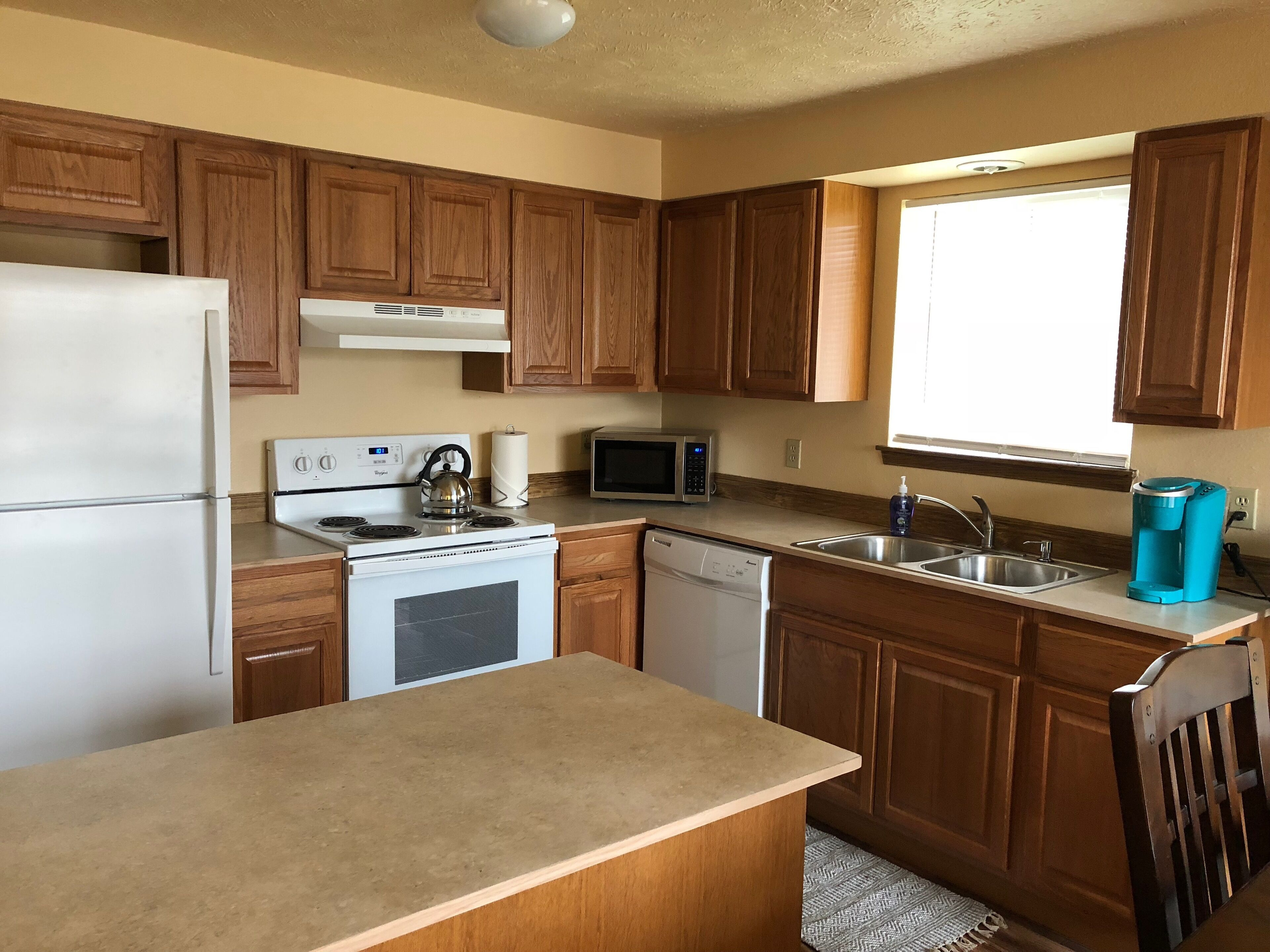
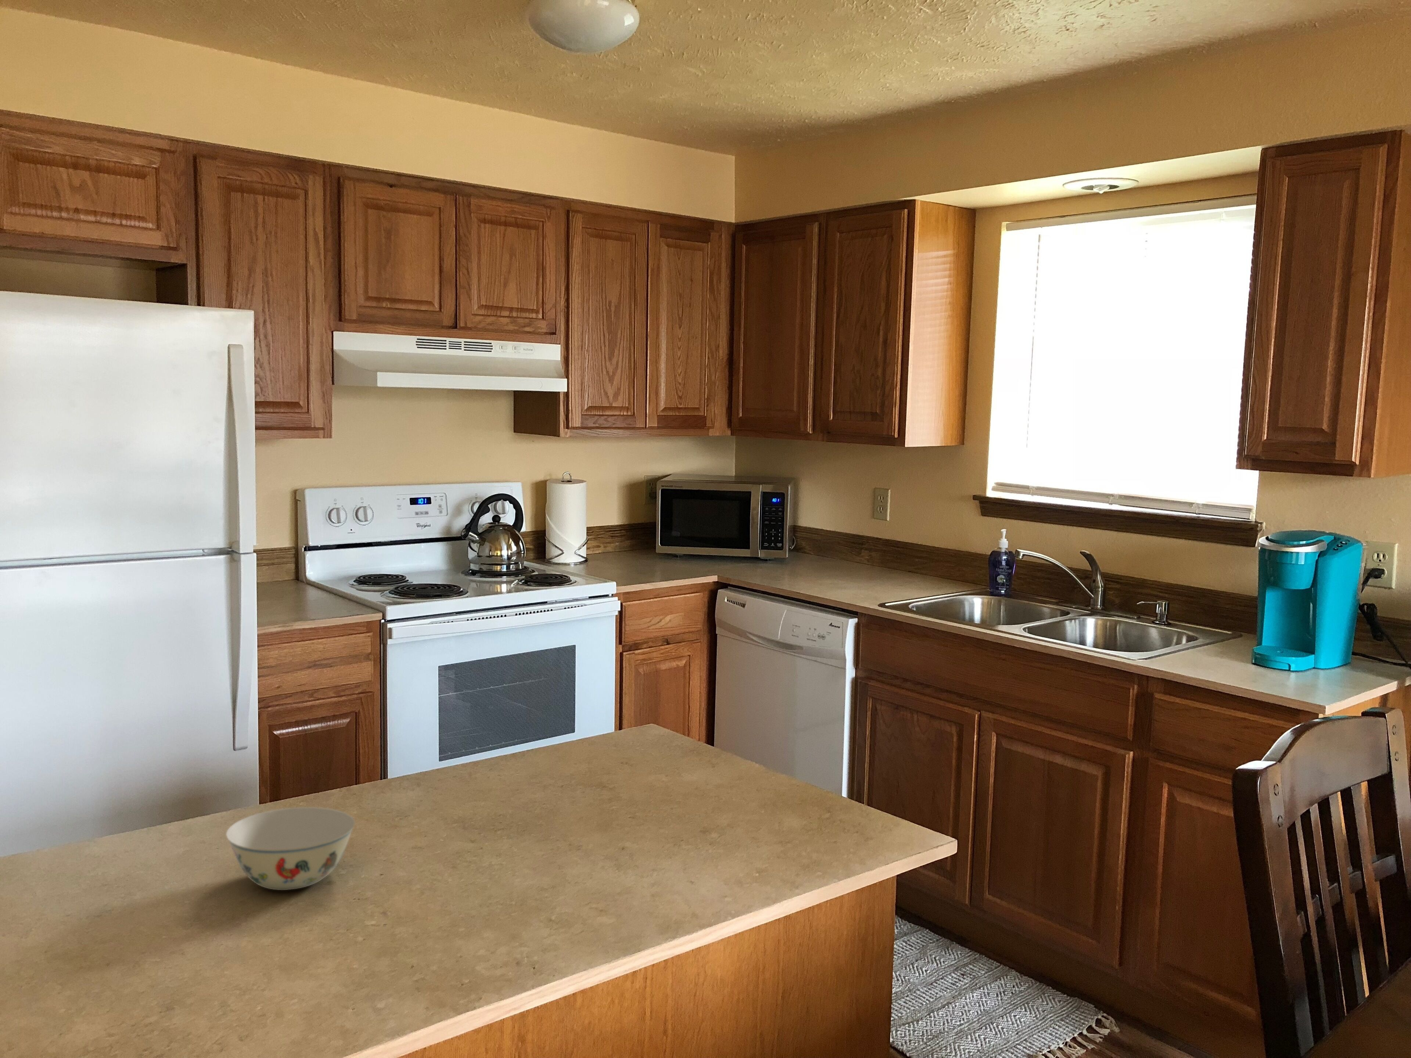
+ chinaware (291, 854)
